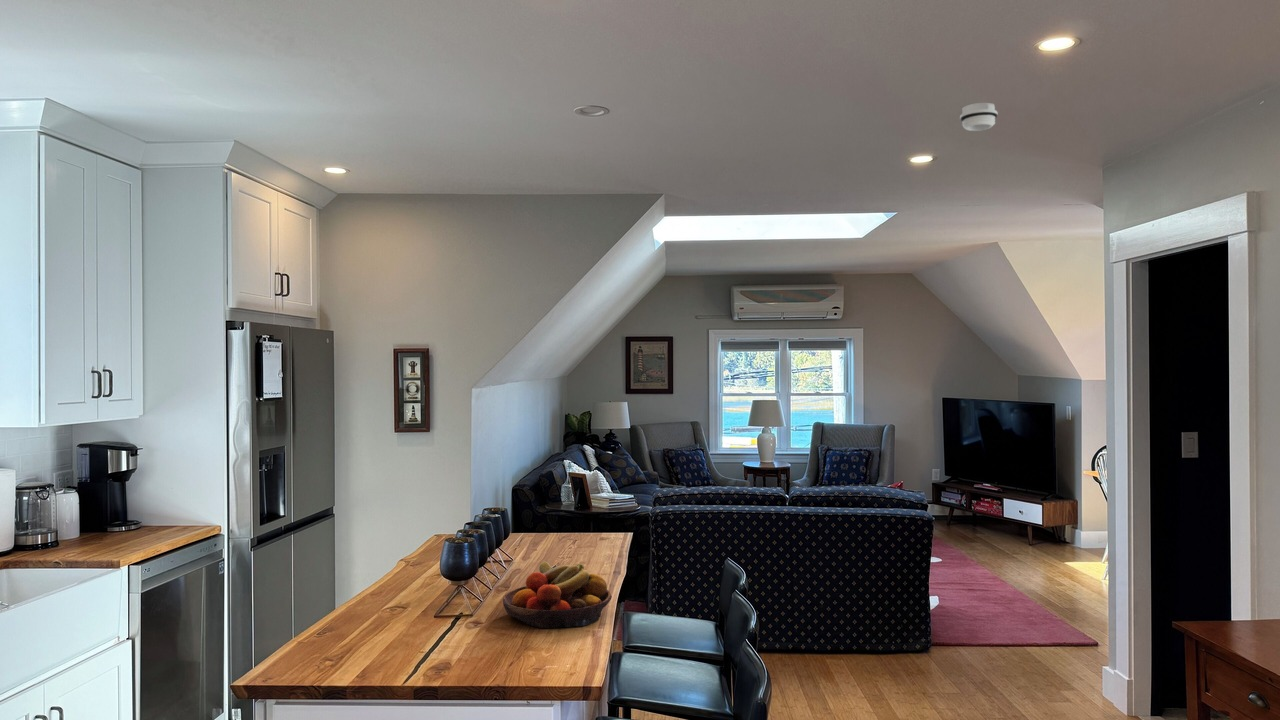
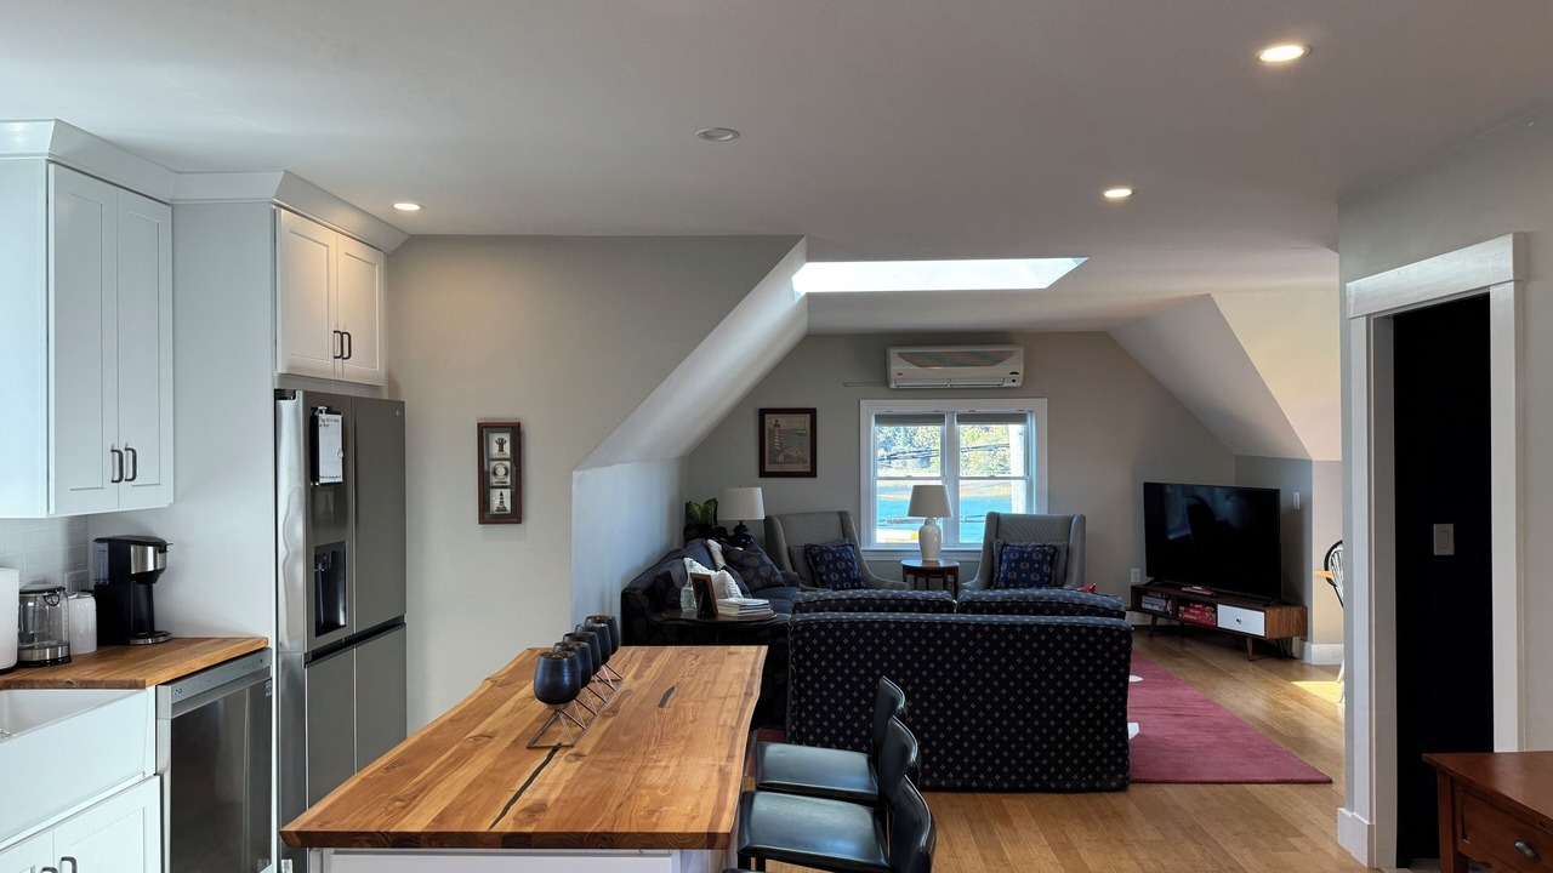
- fruit bowl (556, 590)
- smoke detector (978, 117)
